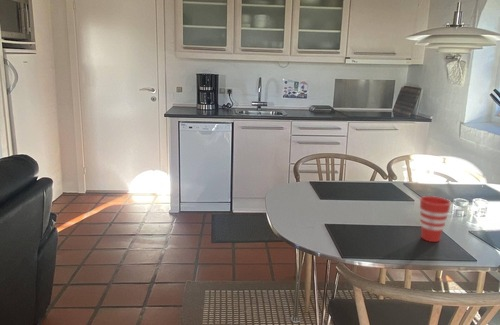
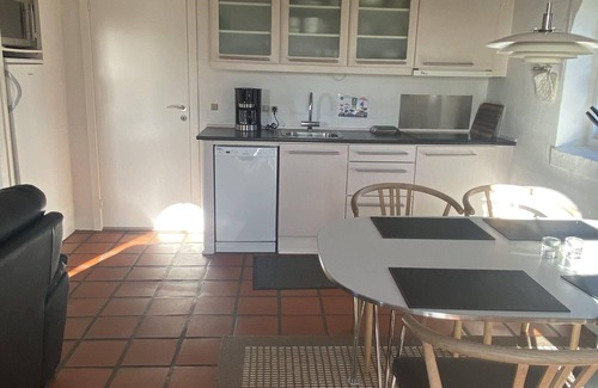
- cup (432, 219)
